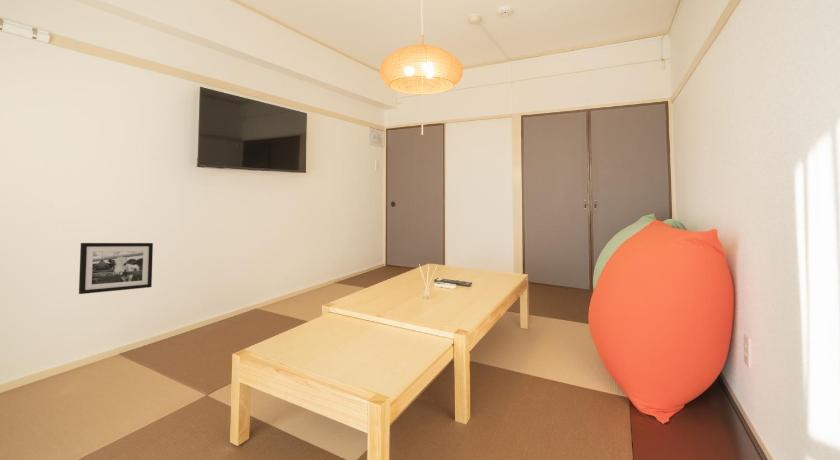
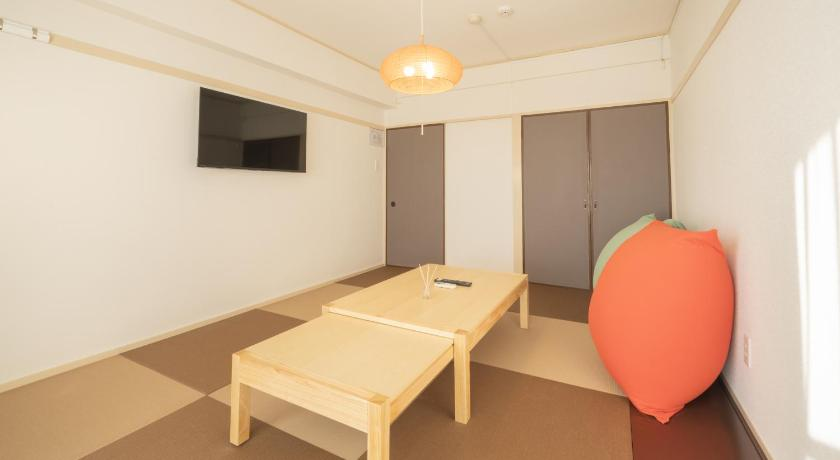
- picture frame (118, 266)
